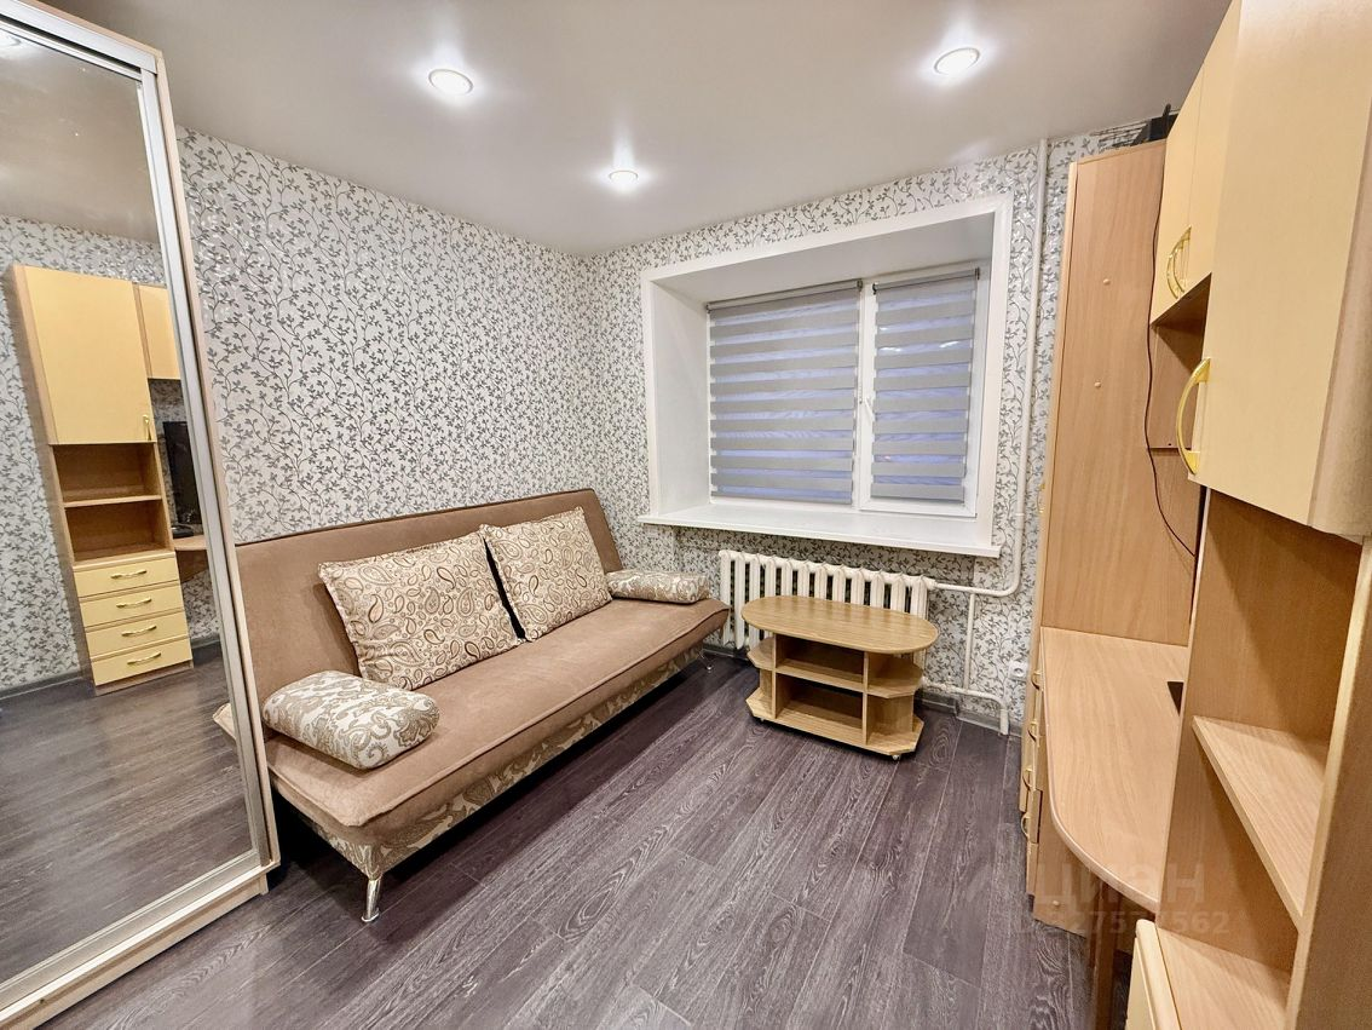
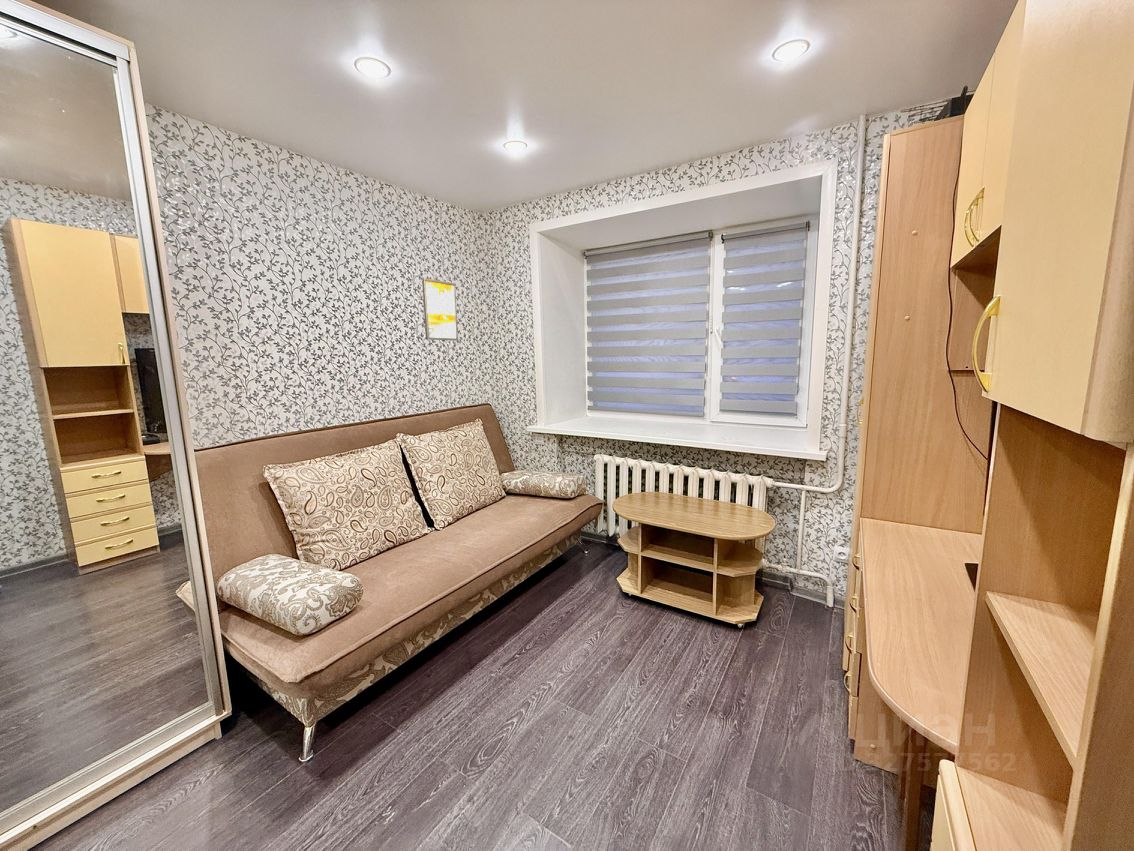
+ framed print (440, 310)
